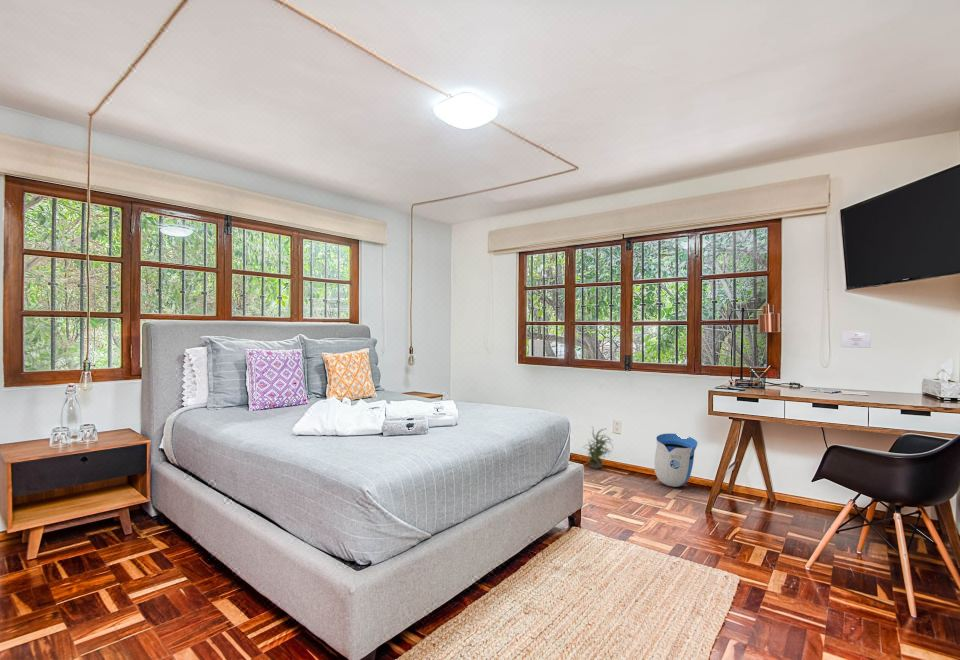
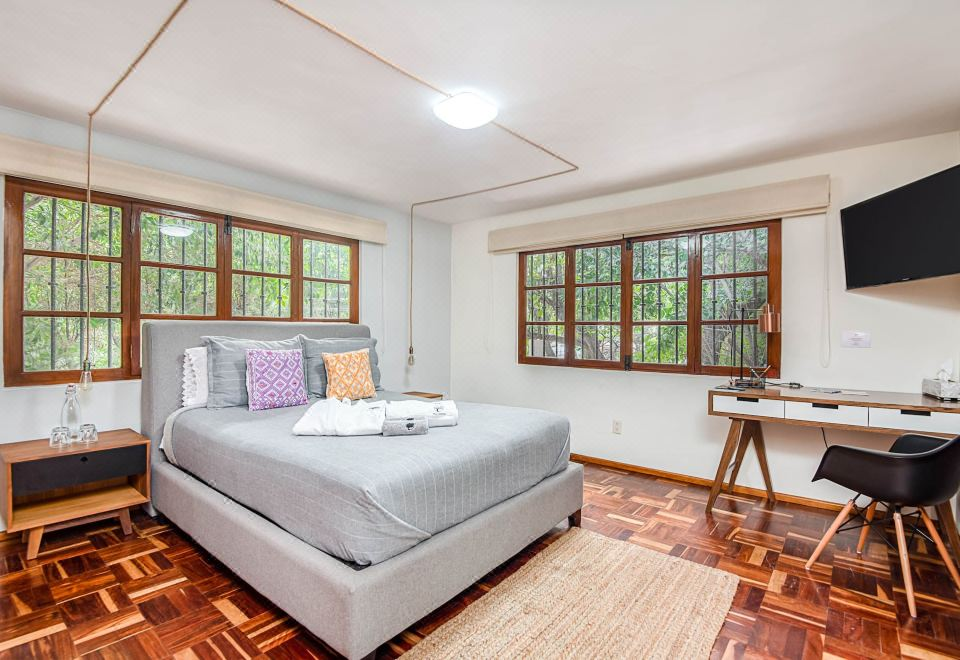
- potted plant (599, 448)
- sun visor (676, 461)
